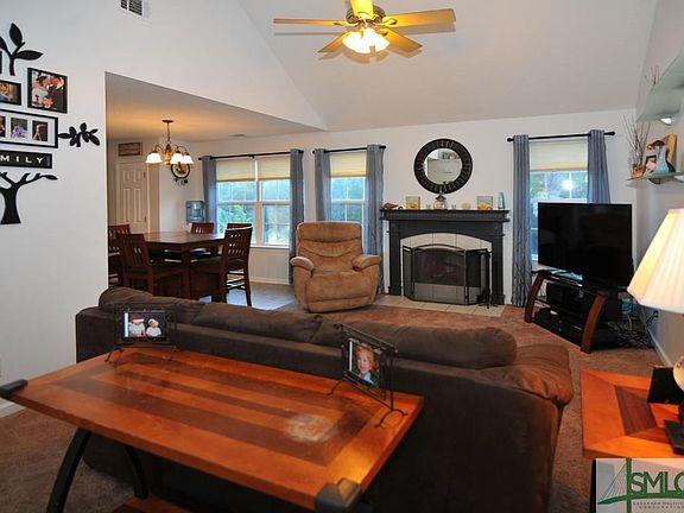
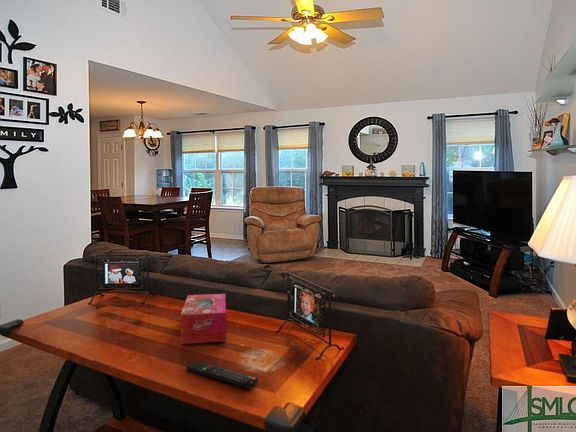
+ remote control (221, 374)
+ tissue box (205, 316)
